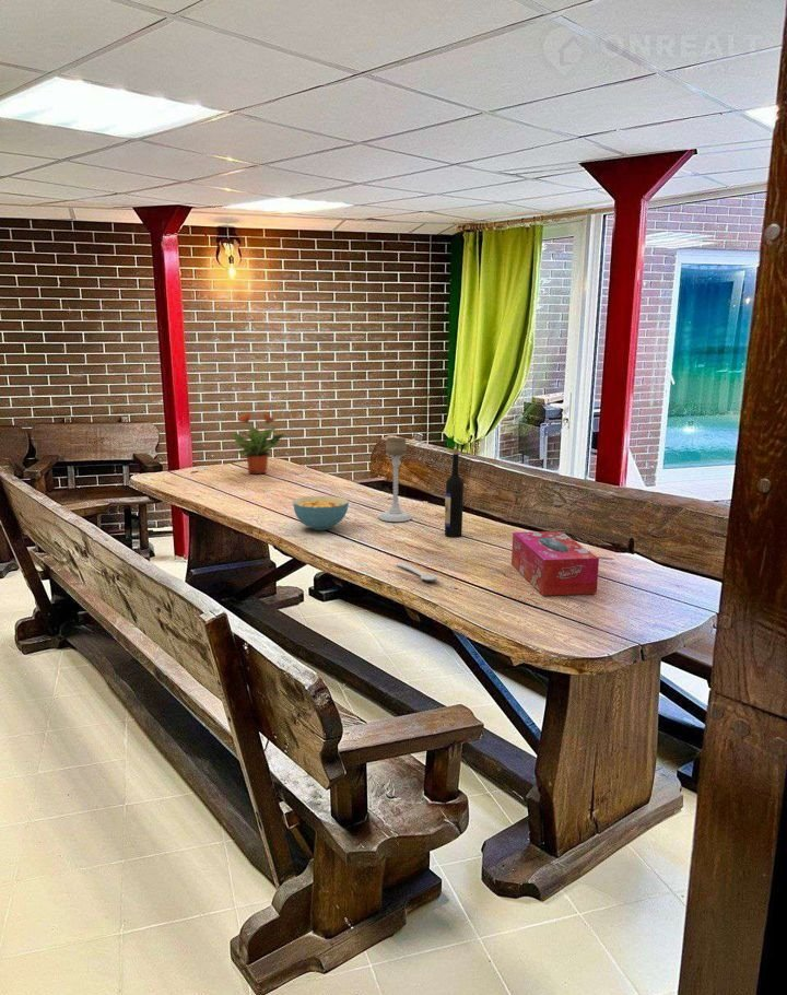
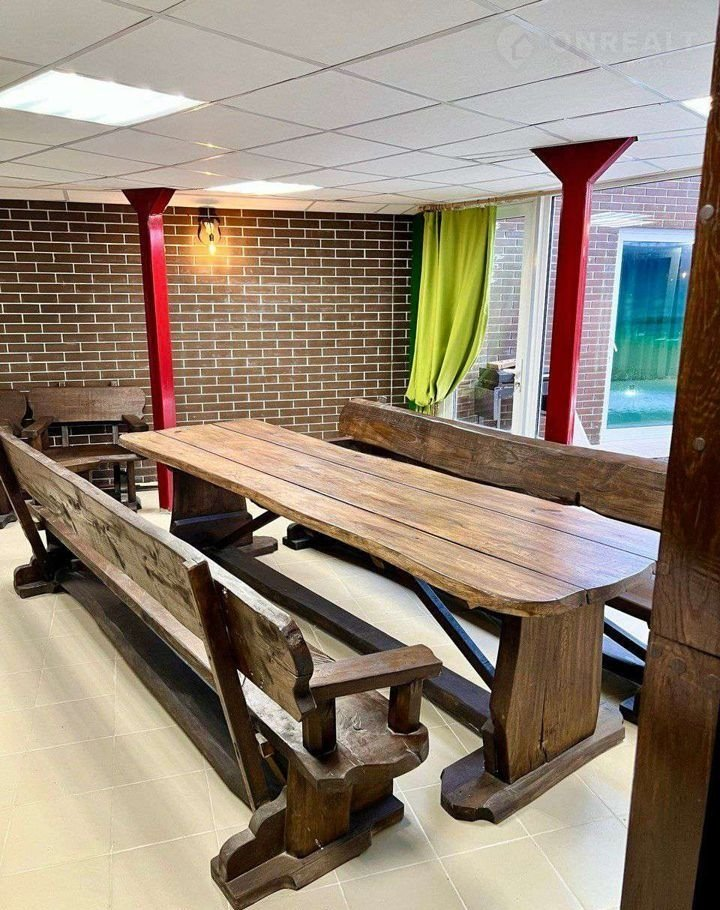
- spoon (415, 571)
- tissue box (552, 561)
- candle holder (396, 478)
- wine bottle (454, 492)
- cereal bowl (320, 514)
- potted plant (257, 442)
